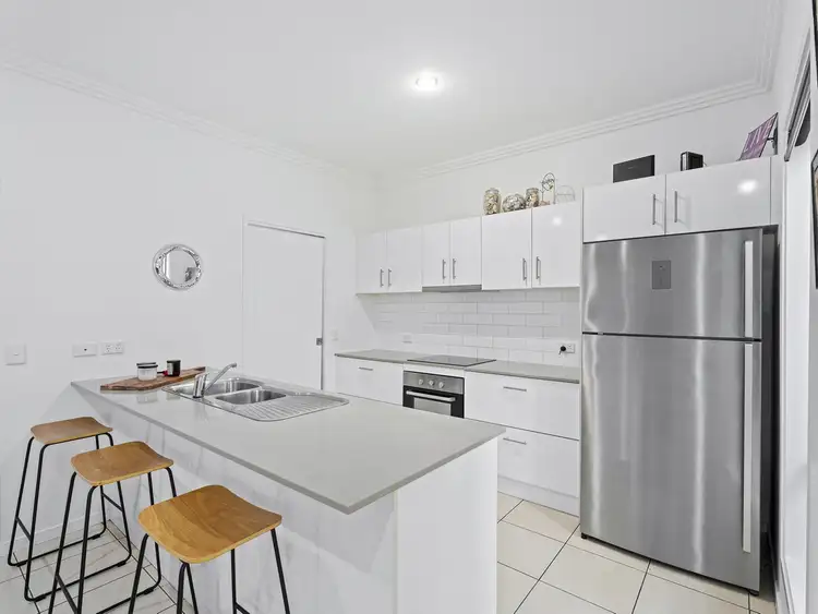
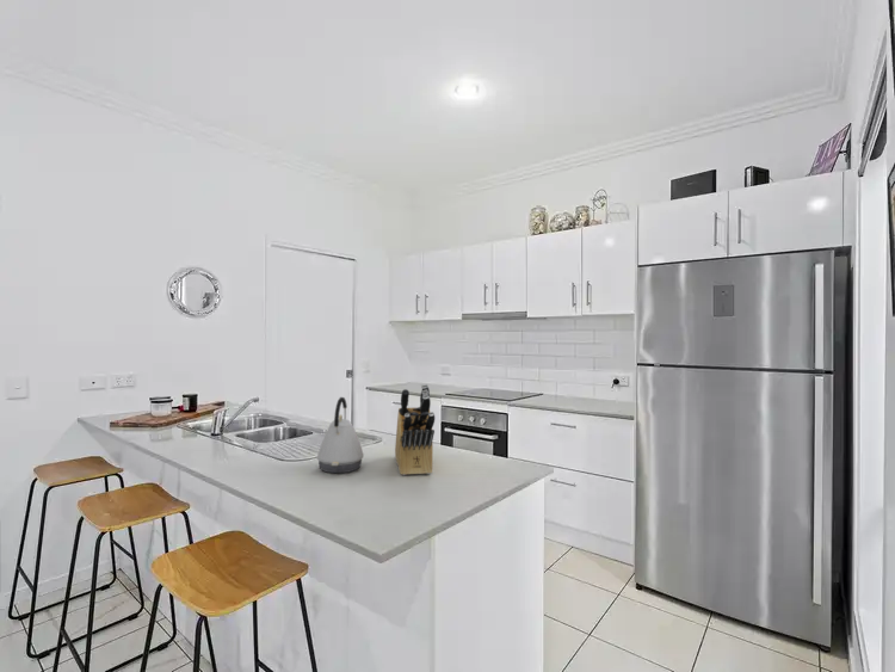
+ kettle (340, 432)
+ knife block (413, 425)
